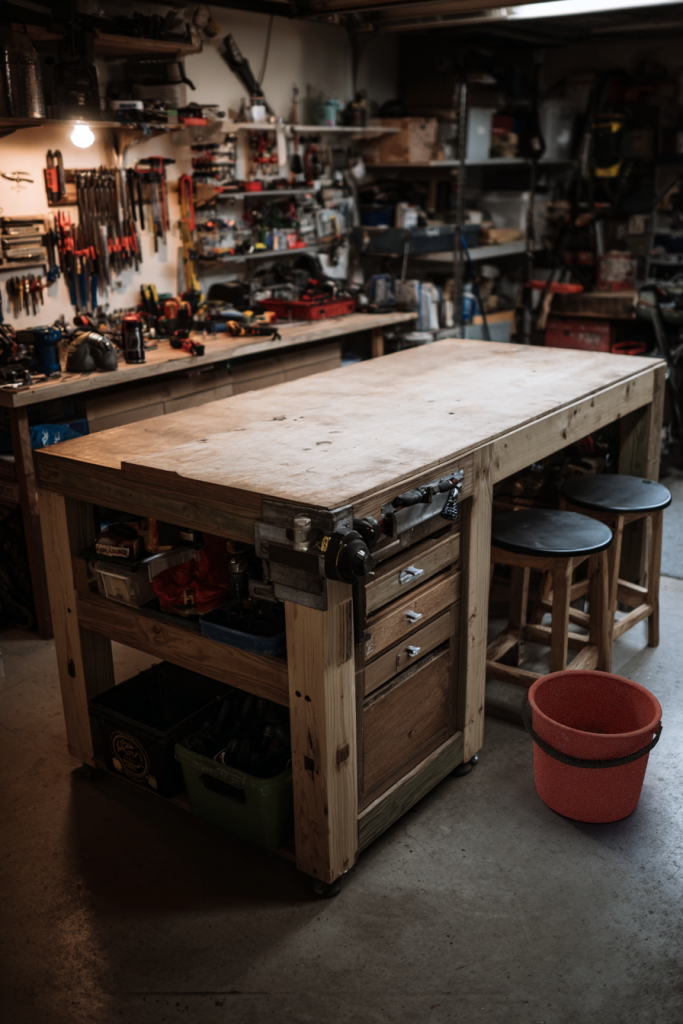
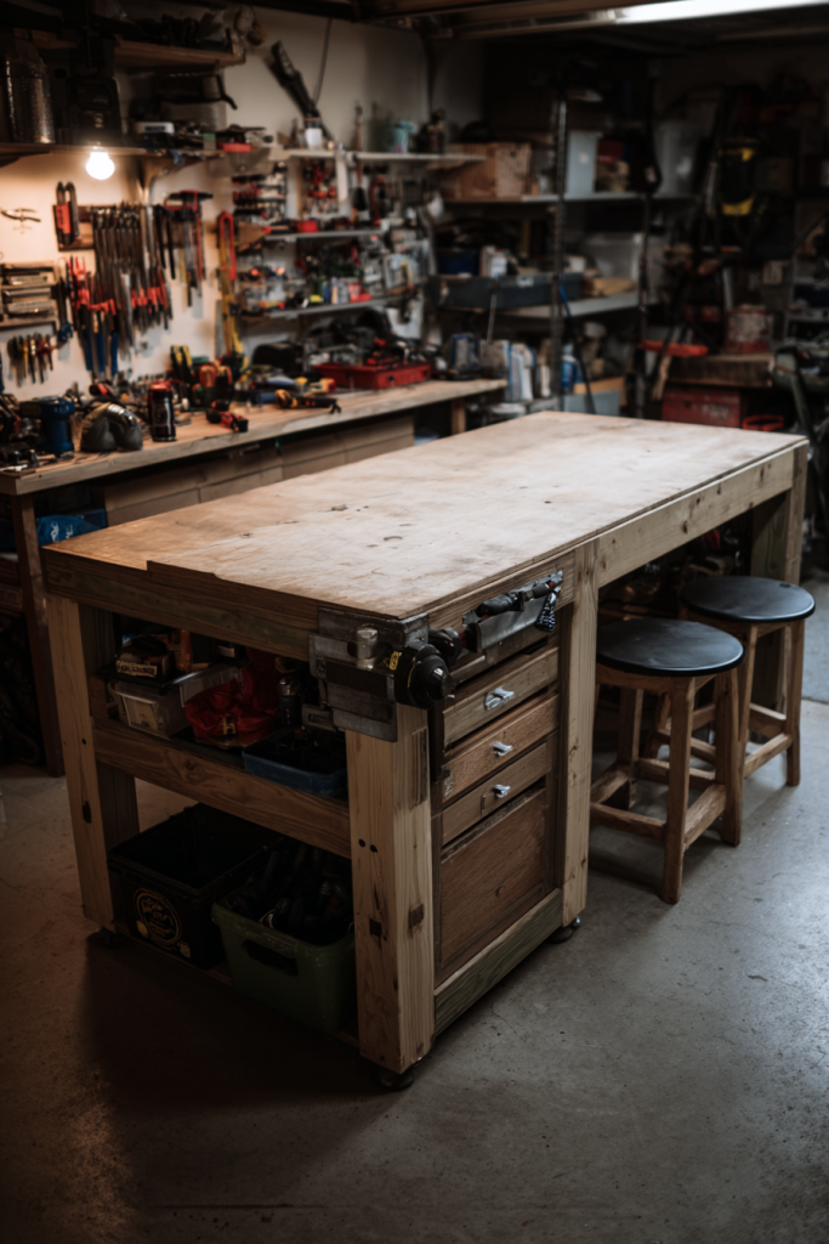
- bucket (589, 747)
